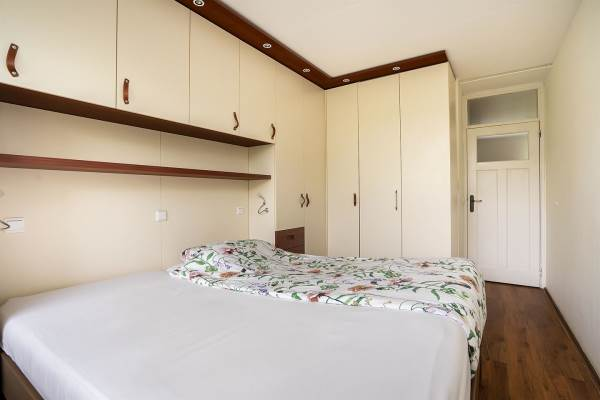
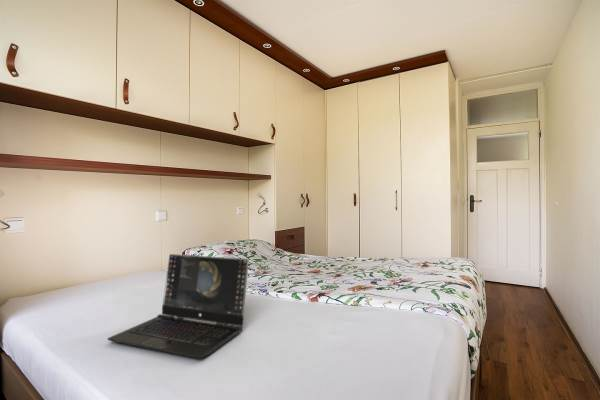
+ laptop (182, 298)
